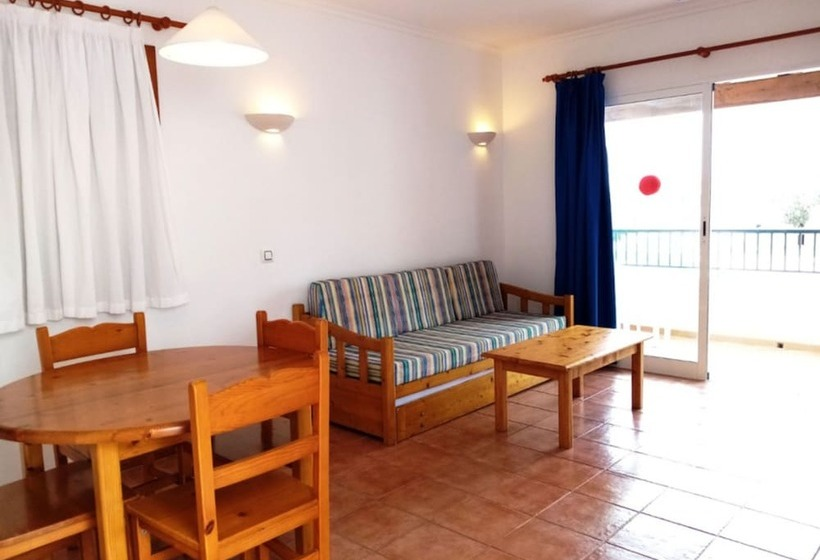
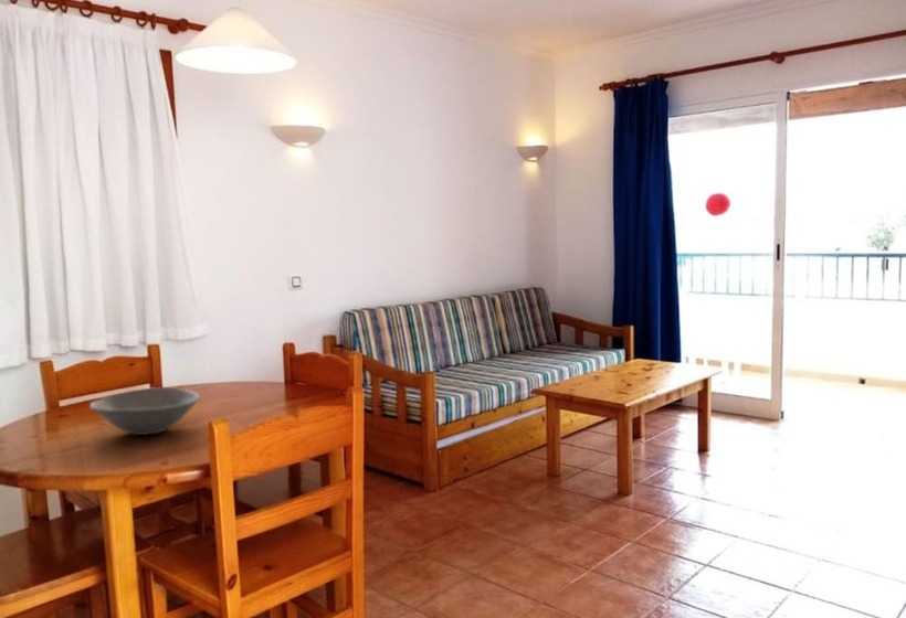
+ bowl (147, 414)
